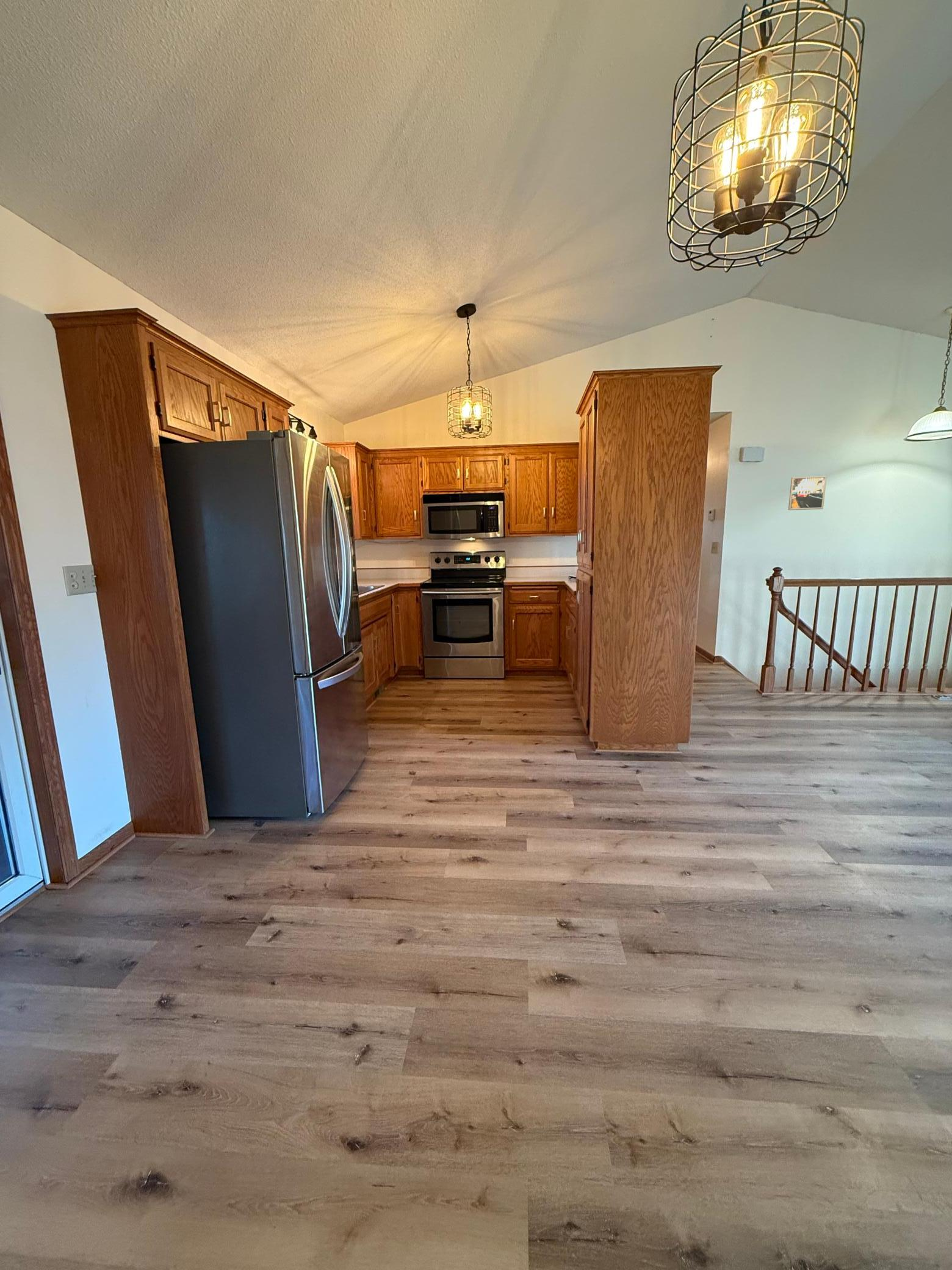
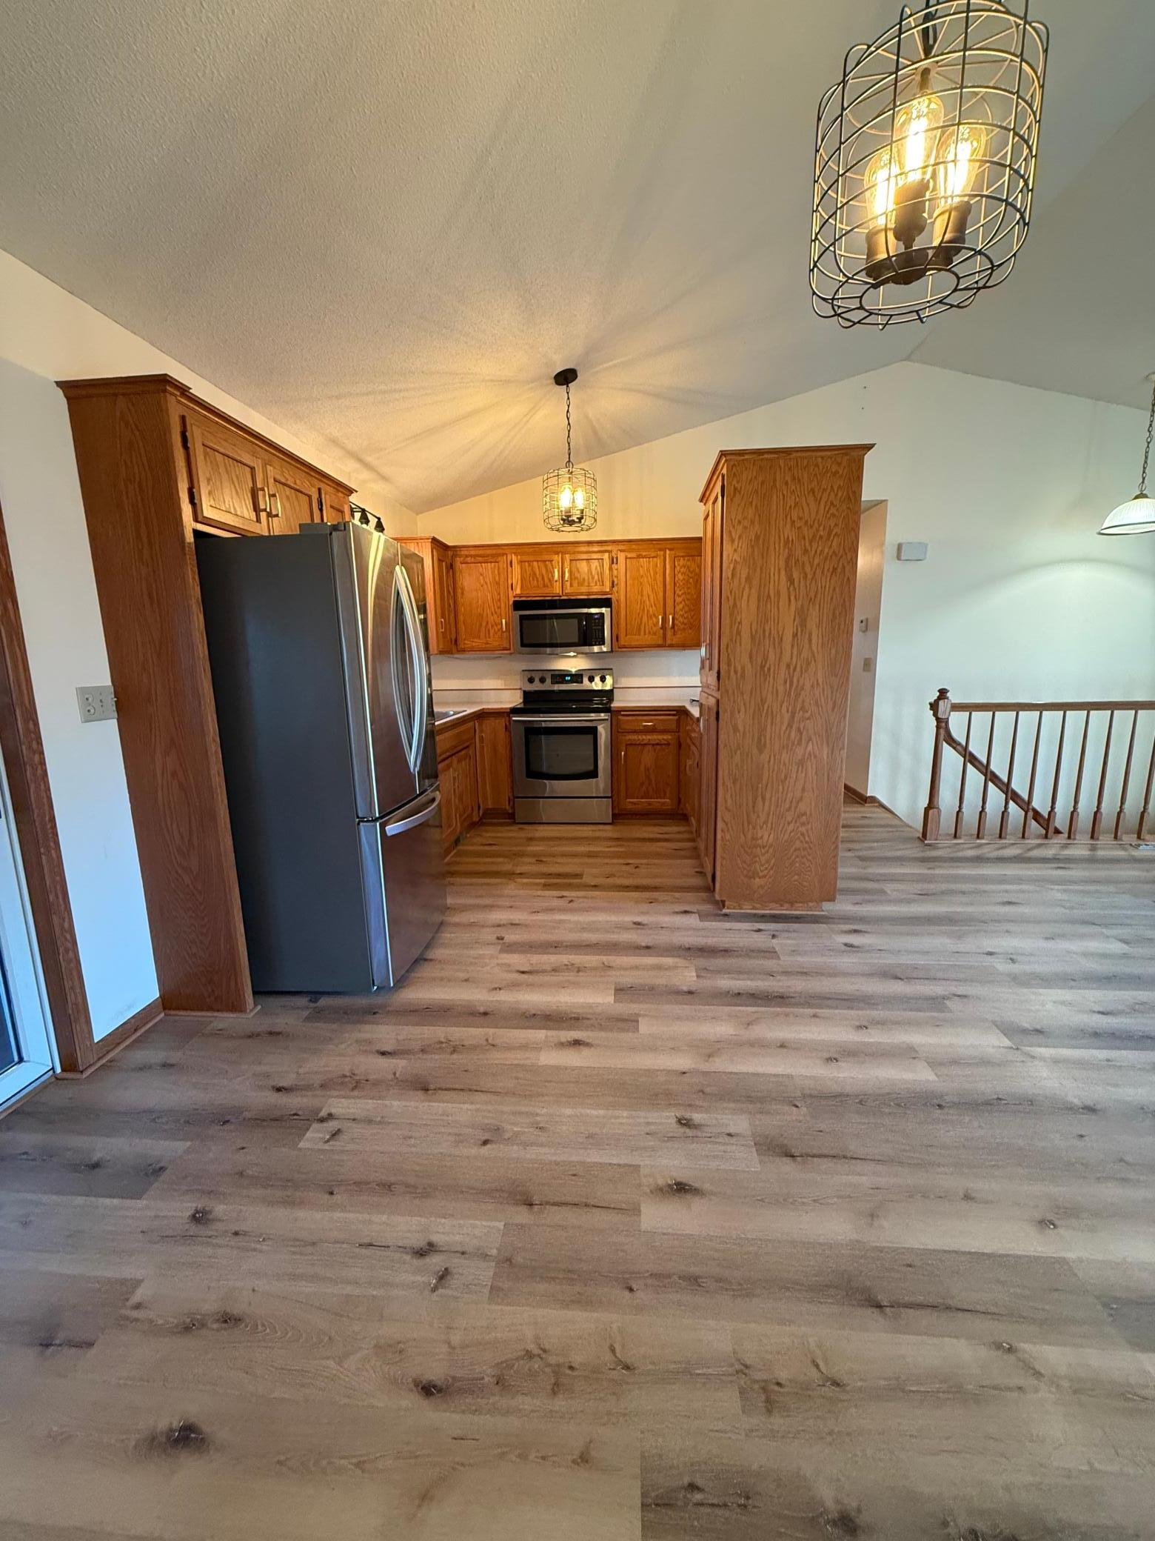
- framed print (807, 493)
